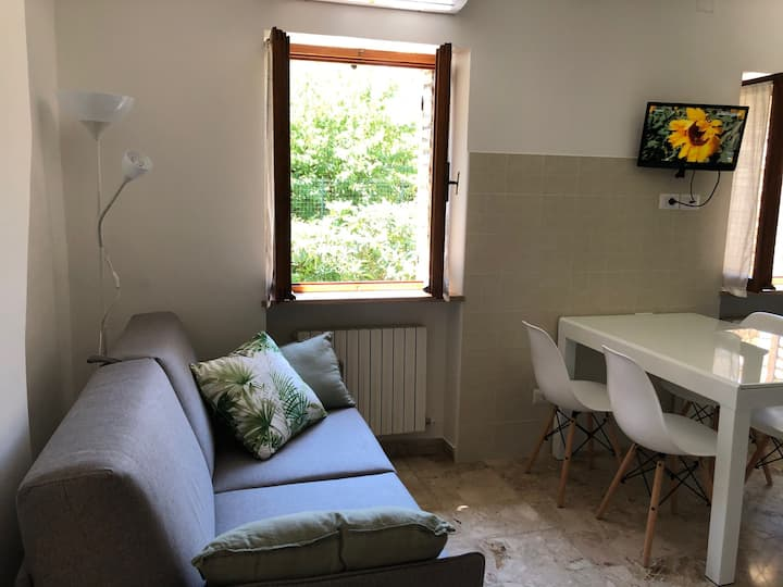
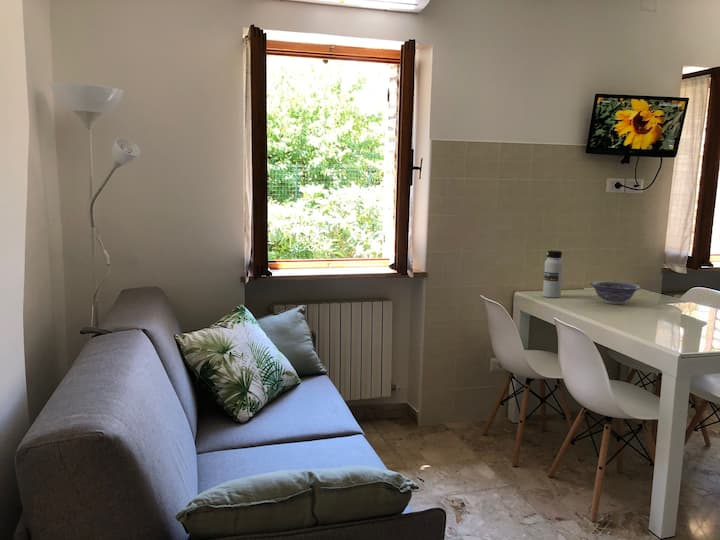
+ water bottle (553, 273)
+ decorative bowl (614, 293)
